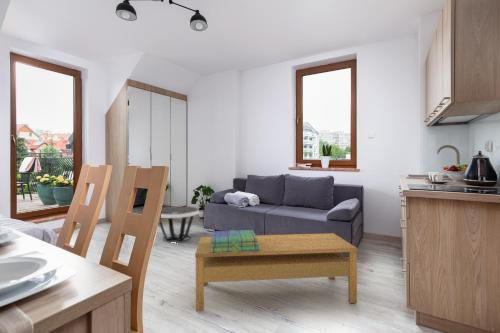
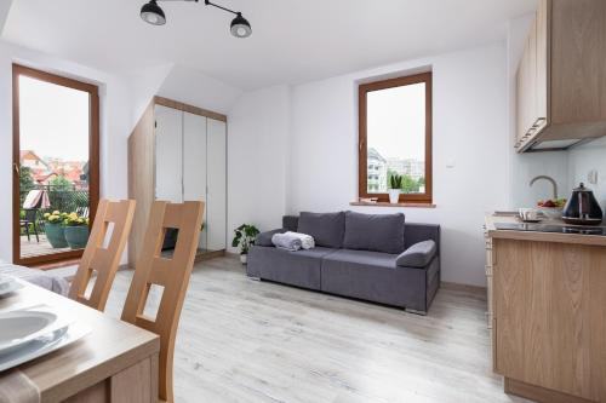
- coffee table (273, 267)
- side table (172, 223)
- stack of books (233, 240)
